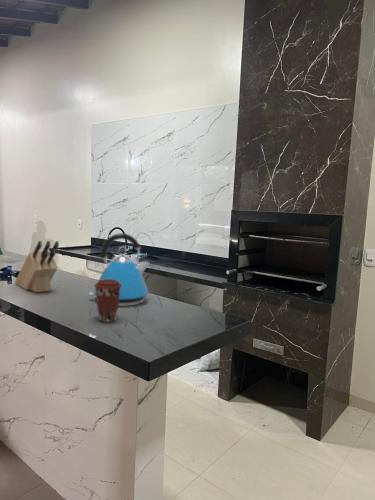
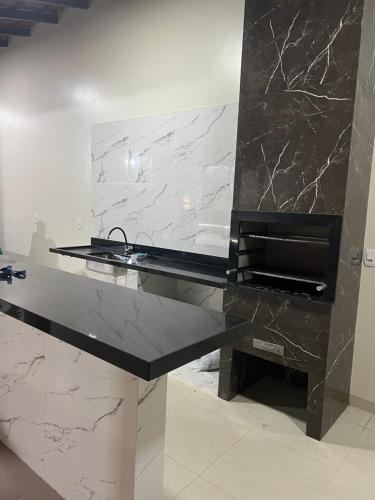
- knife block (37, 263)
- kettle (120, 266)
- coffee cup (107, 300)
